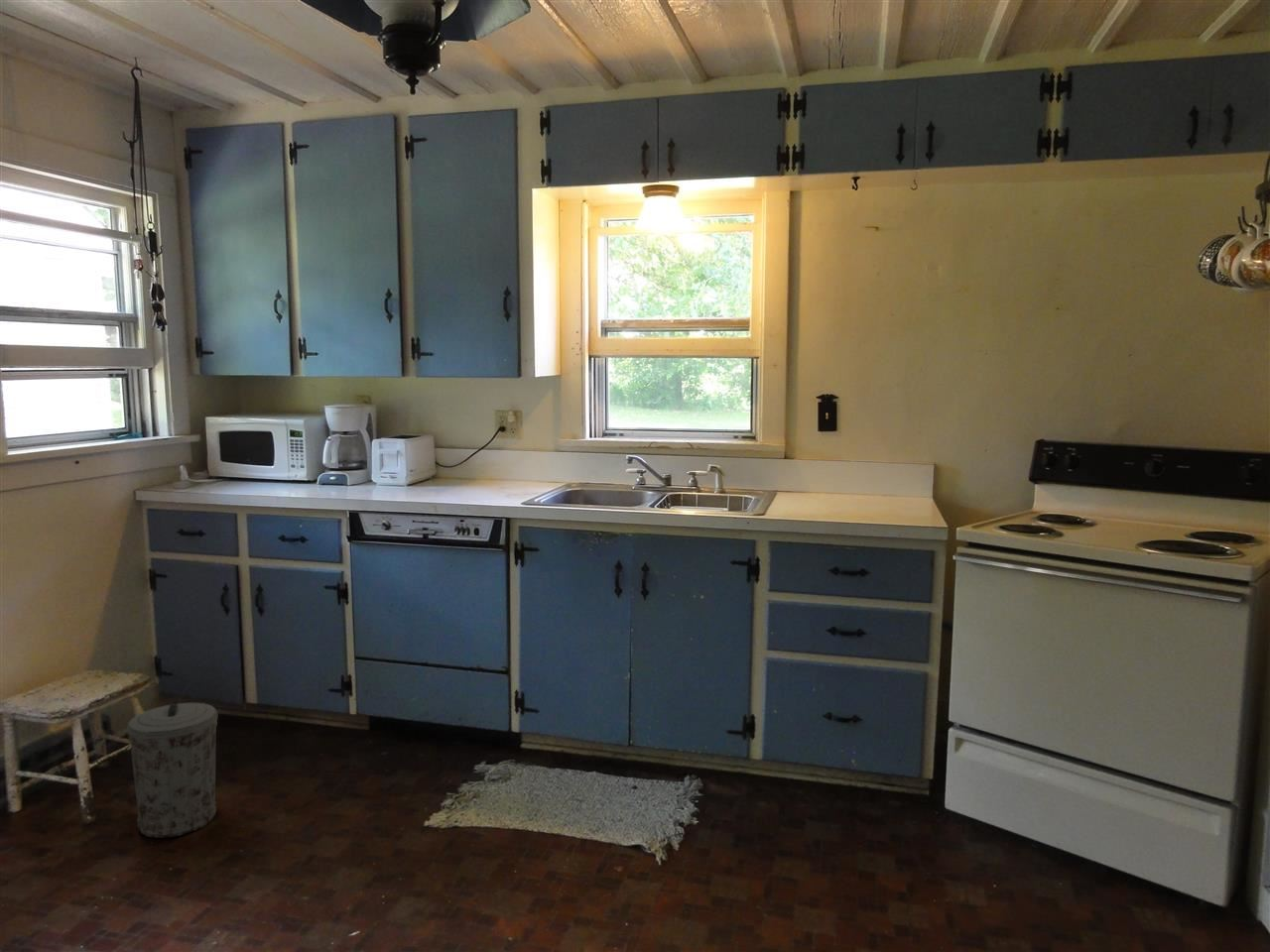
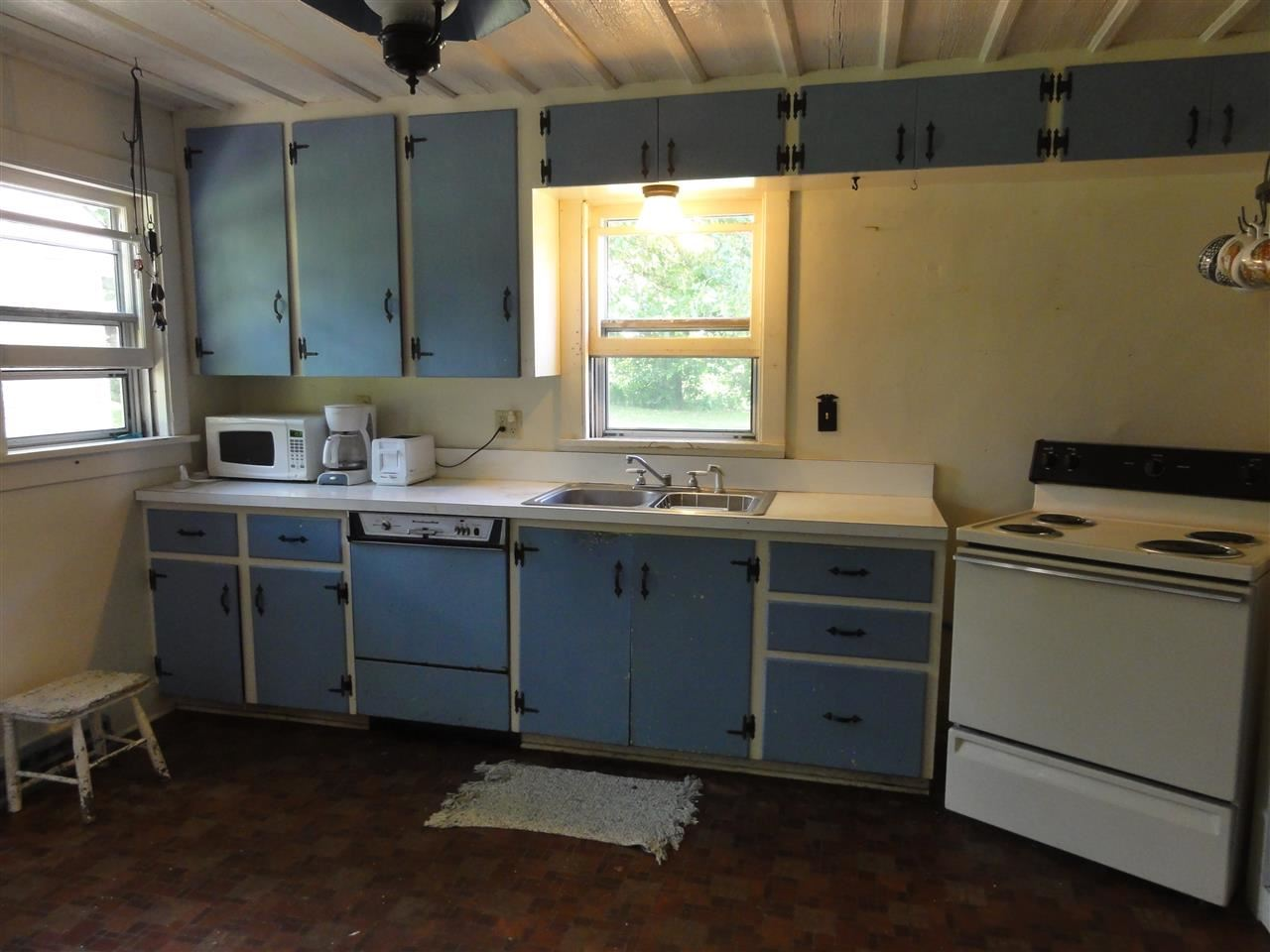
- trash can (175, 764)
